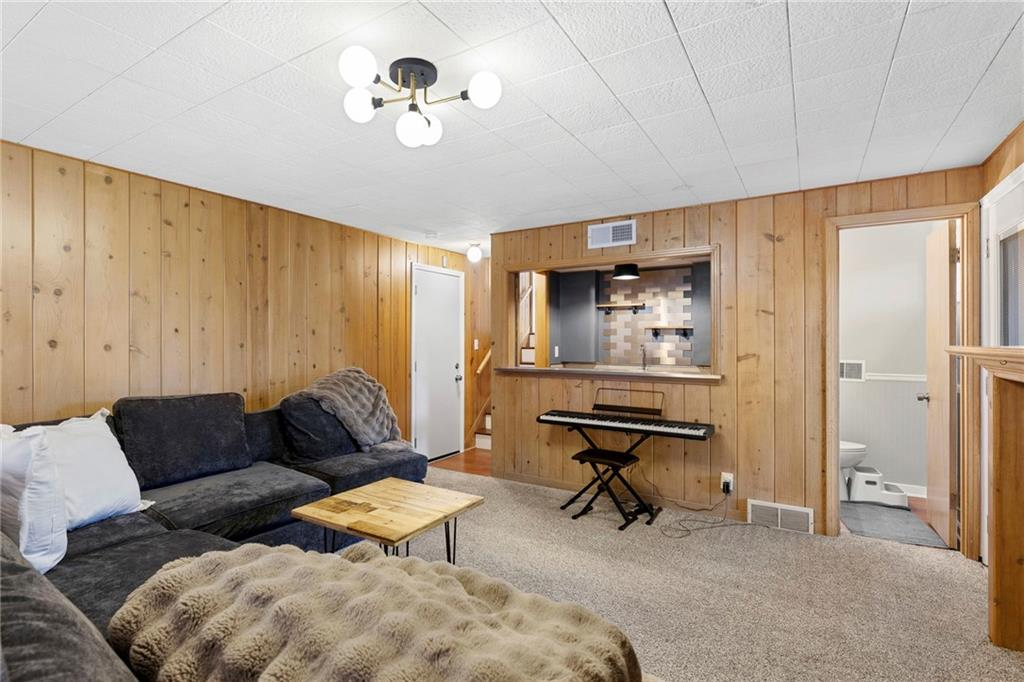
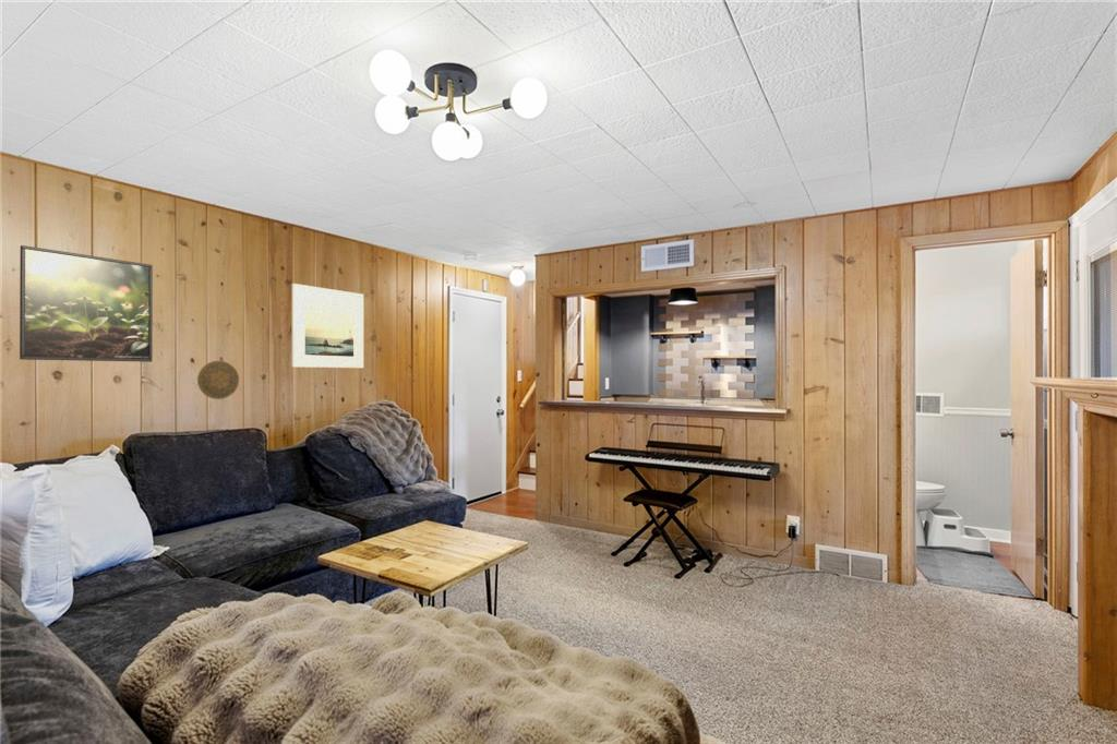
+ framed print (91, 308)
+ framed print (329, 328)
+ decorative plate (219, 380)
